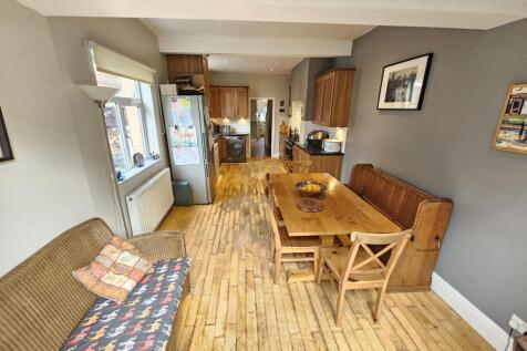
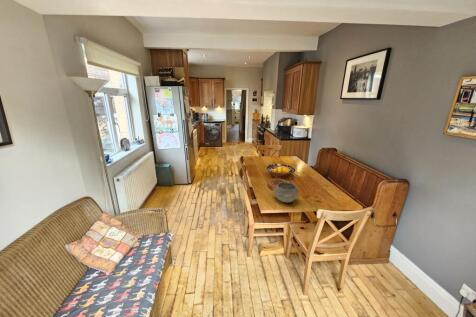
+ bowl (286, 193)
